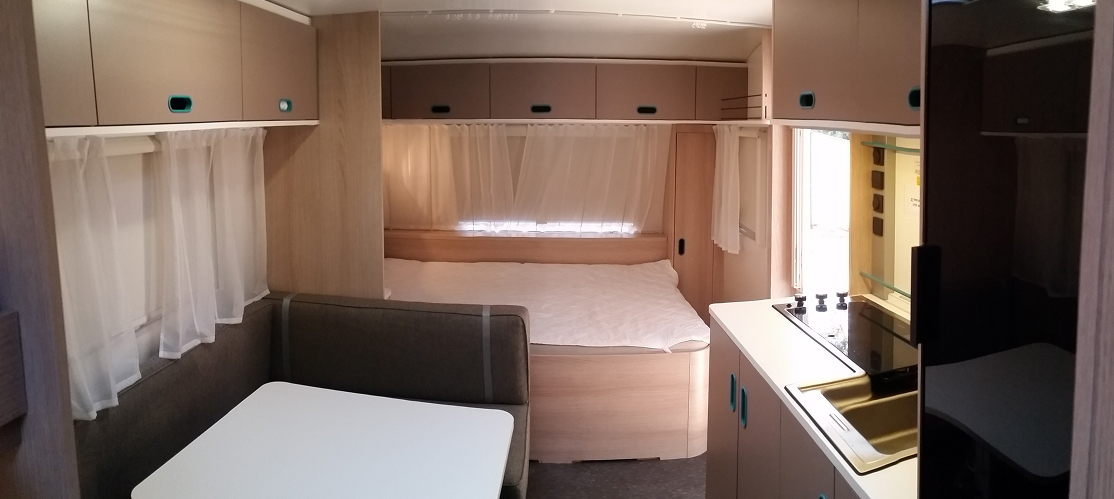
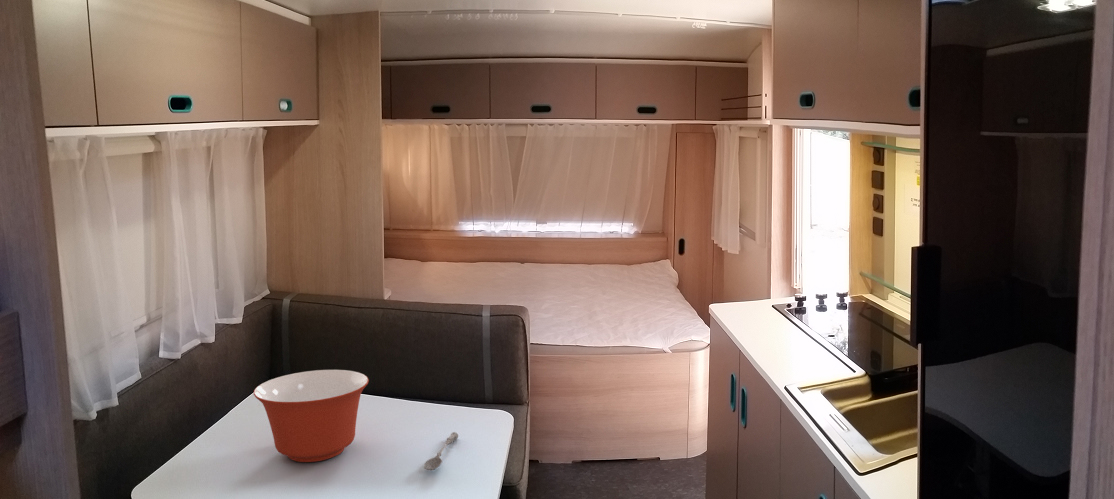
+ mixing bowl (314, 418)
+ soupspoon (441, 451)
